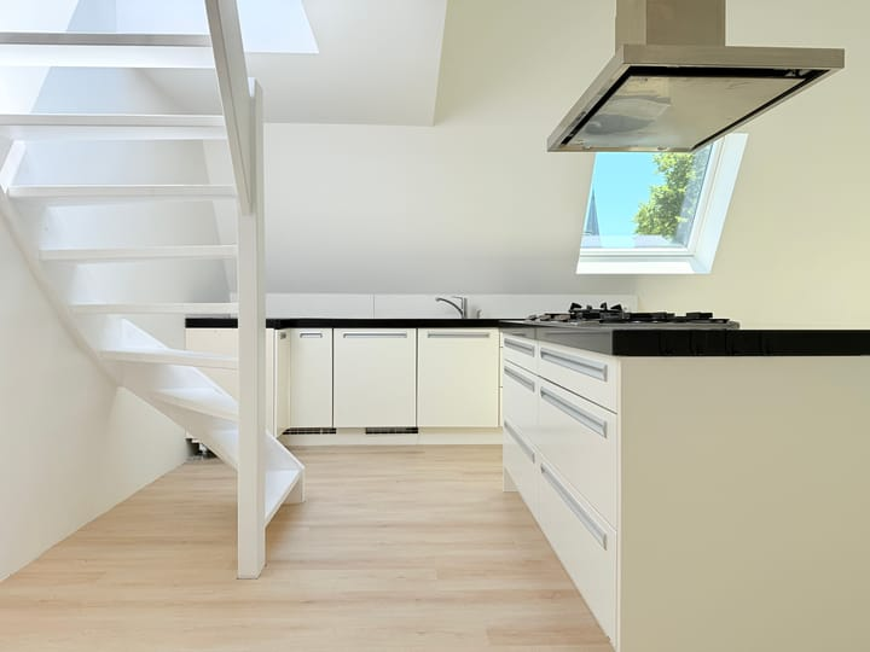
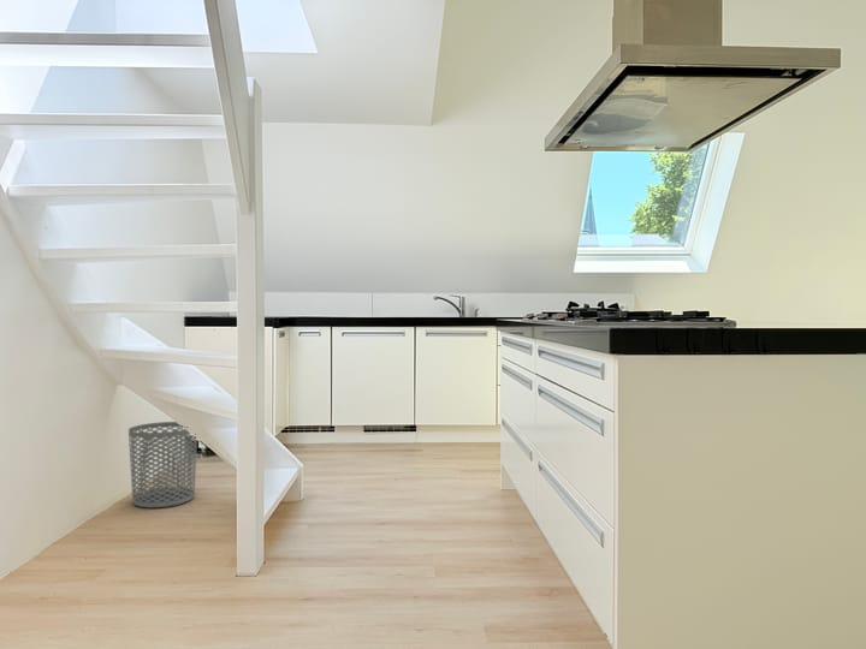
+ waste bin (164, 463)
